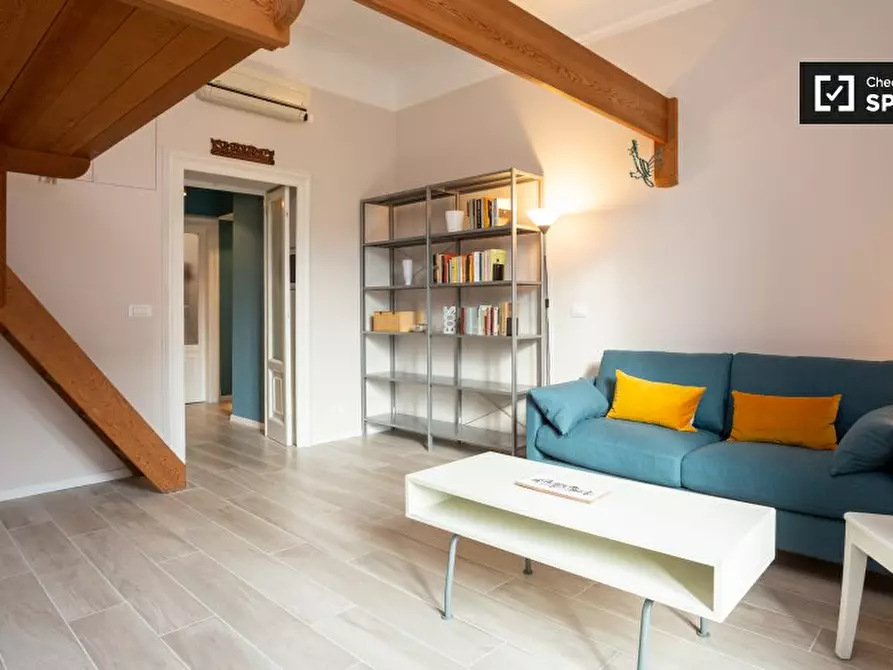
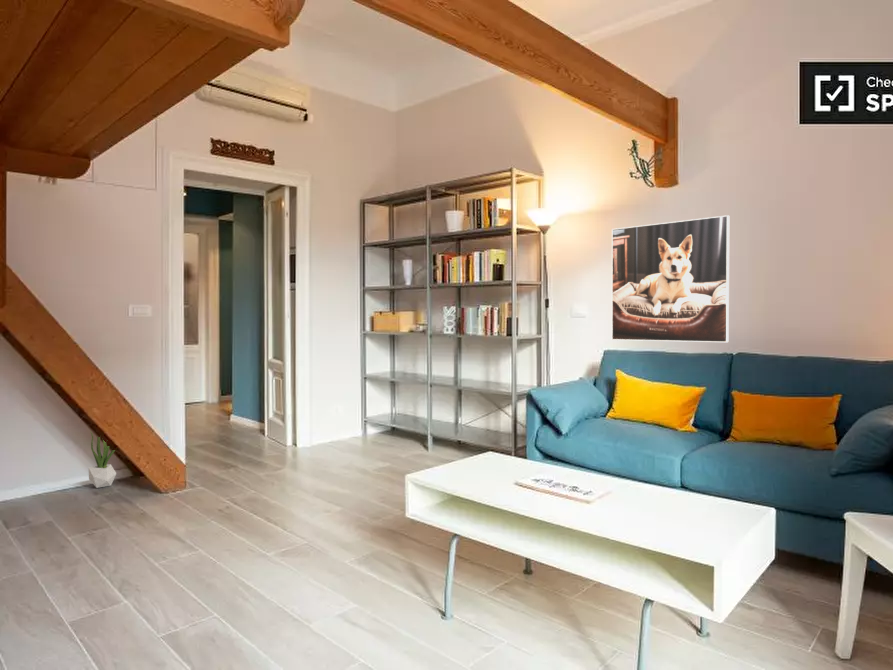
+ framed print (666, 282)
+ potted plant (104, 454)
